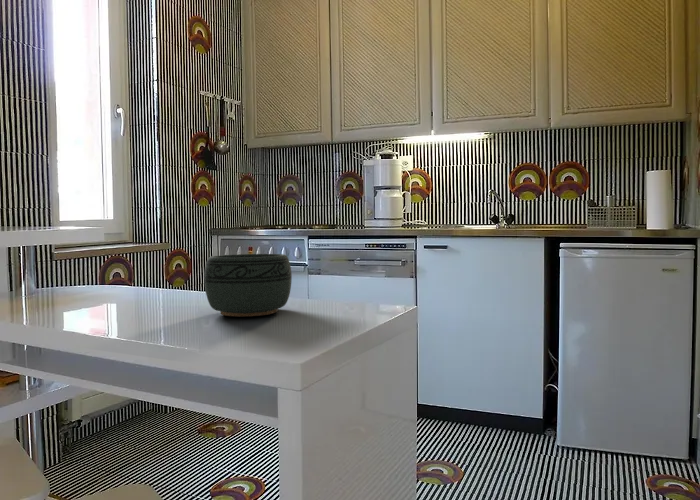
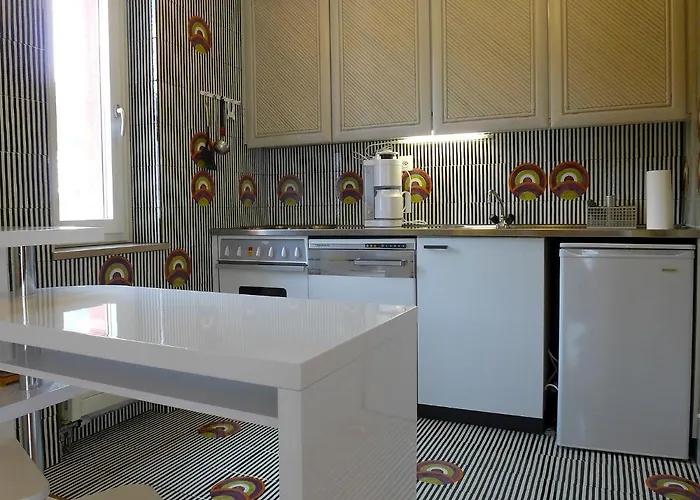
- bowl (248, 284)
